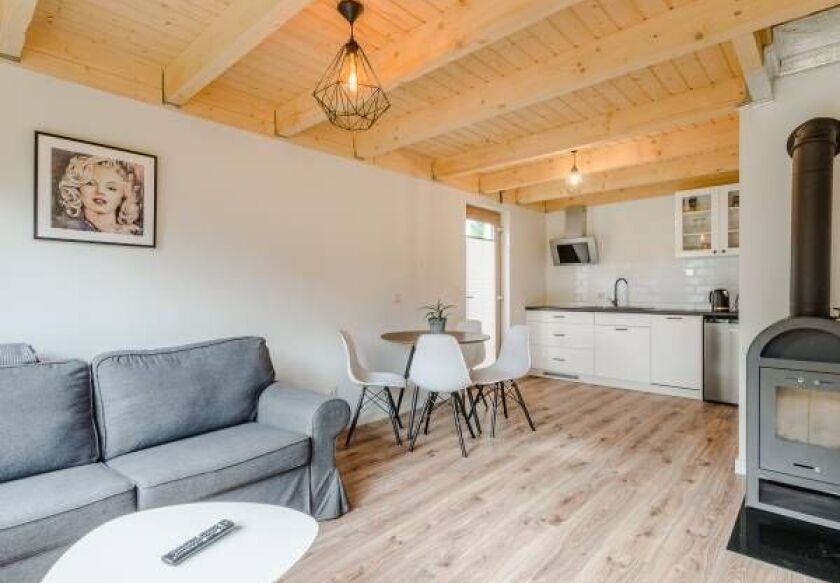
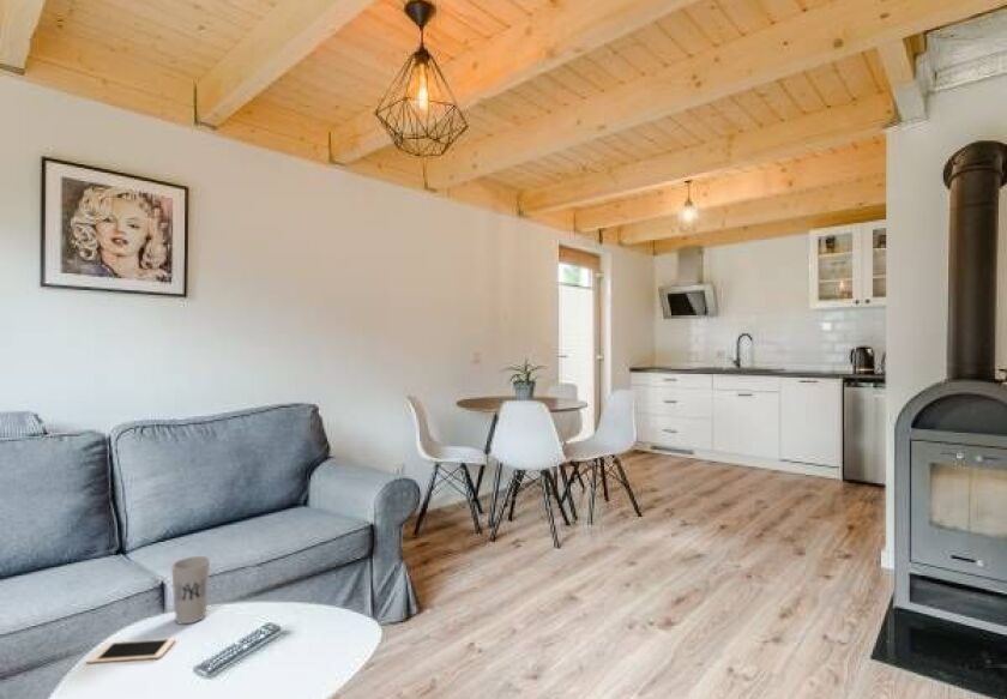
+ cell phone (132, 650)
+ cup (191, 590)
